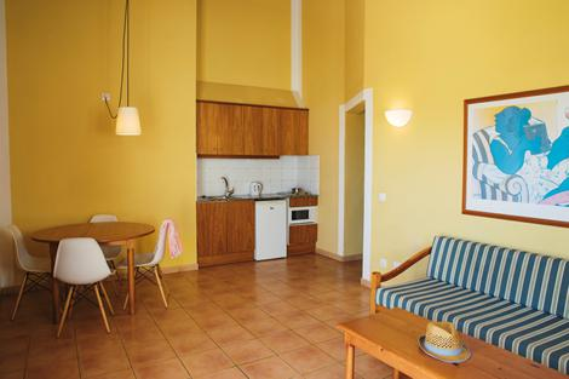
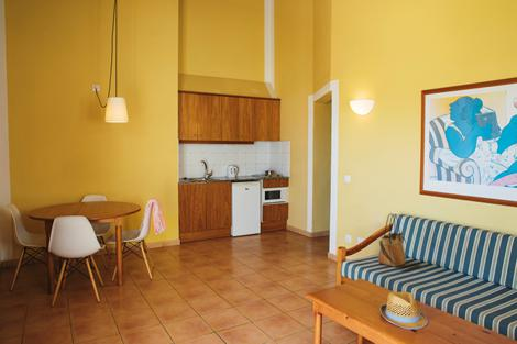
+ tote bag (396, 240)
